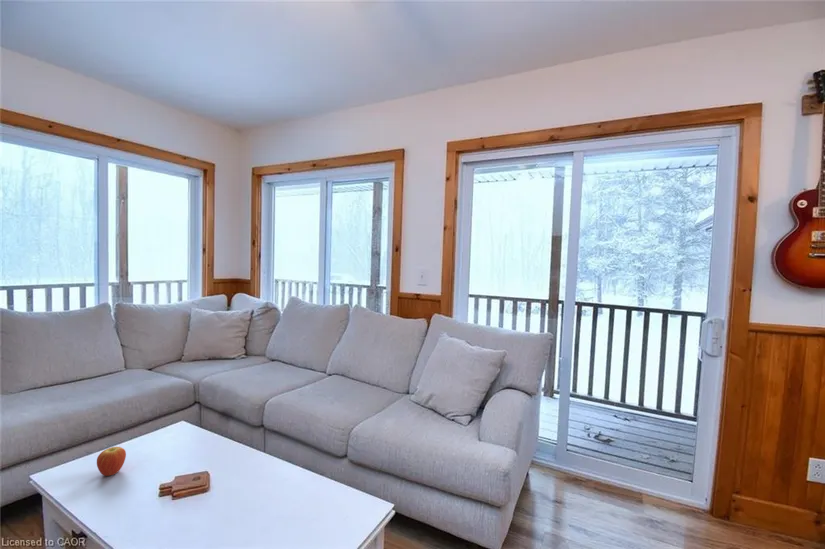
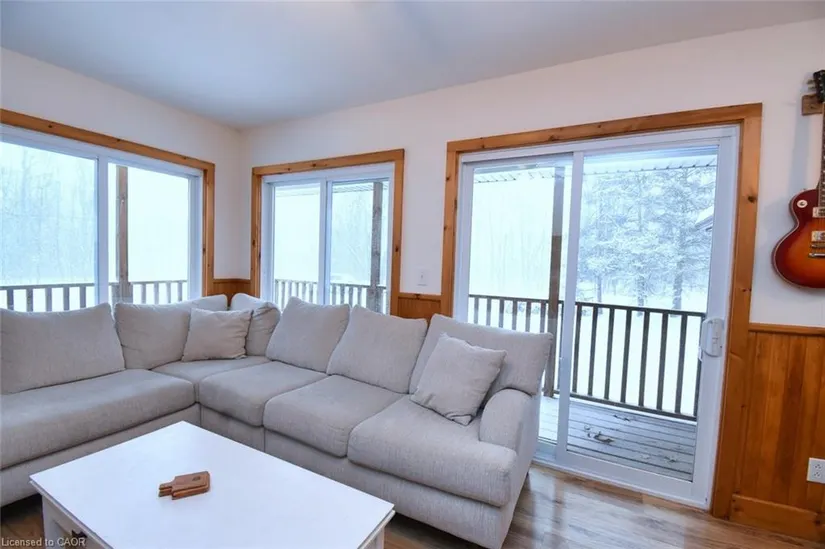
- fruit (111, 459)
